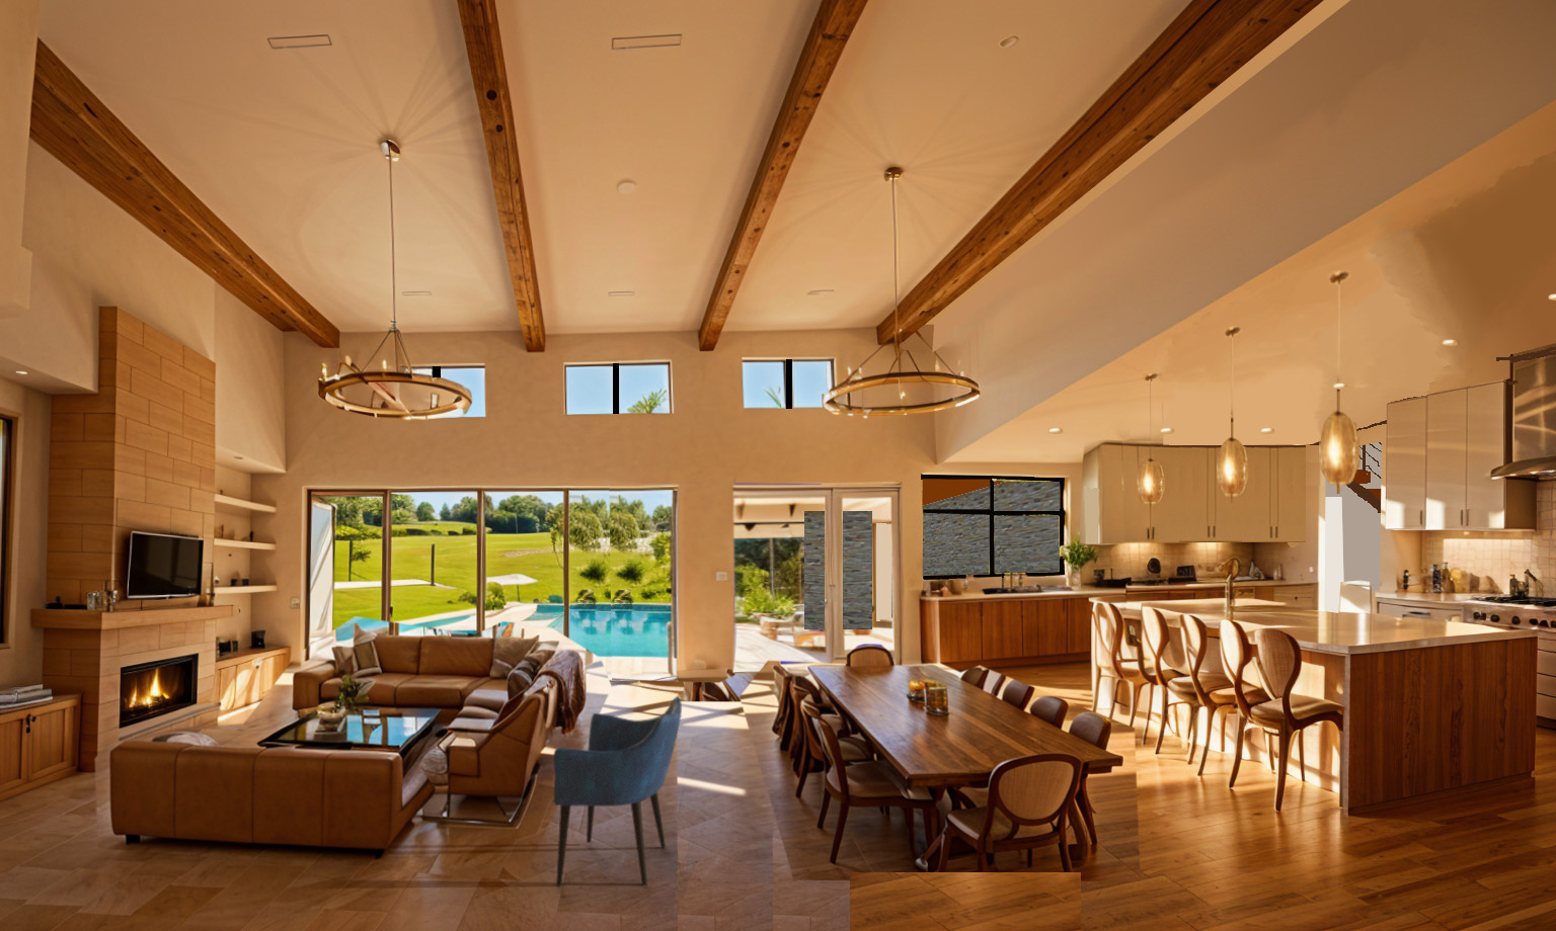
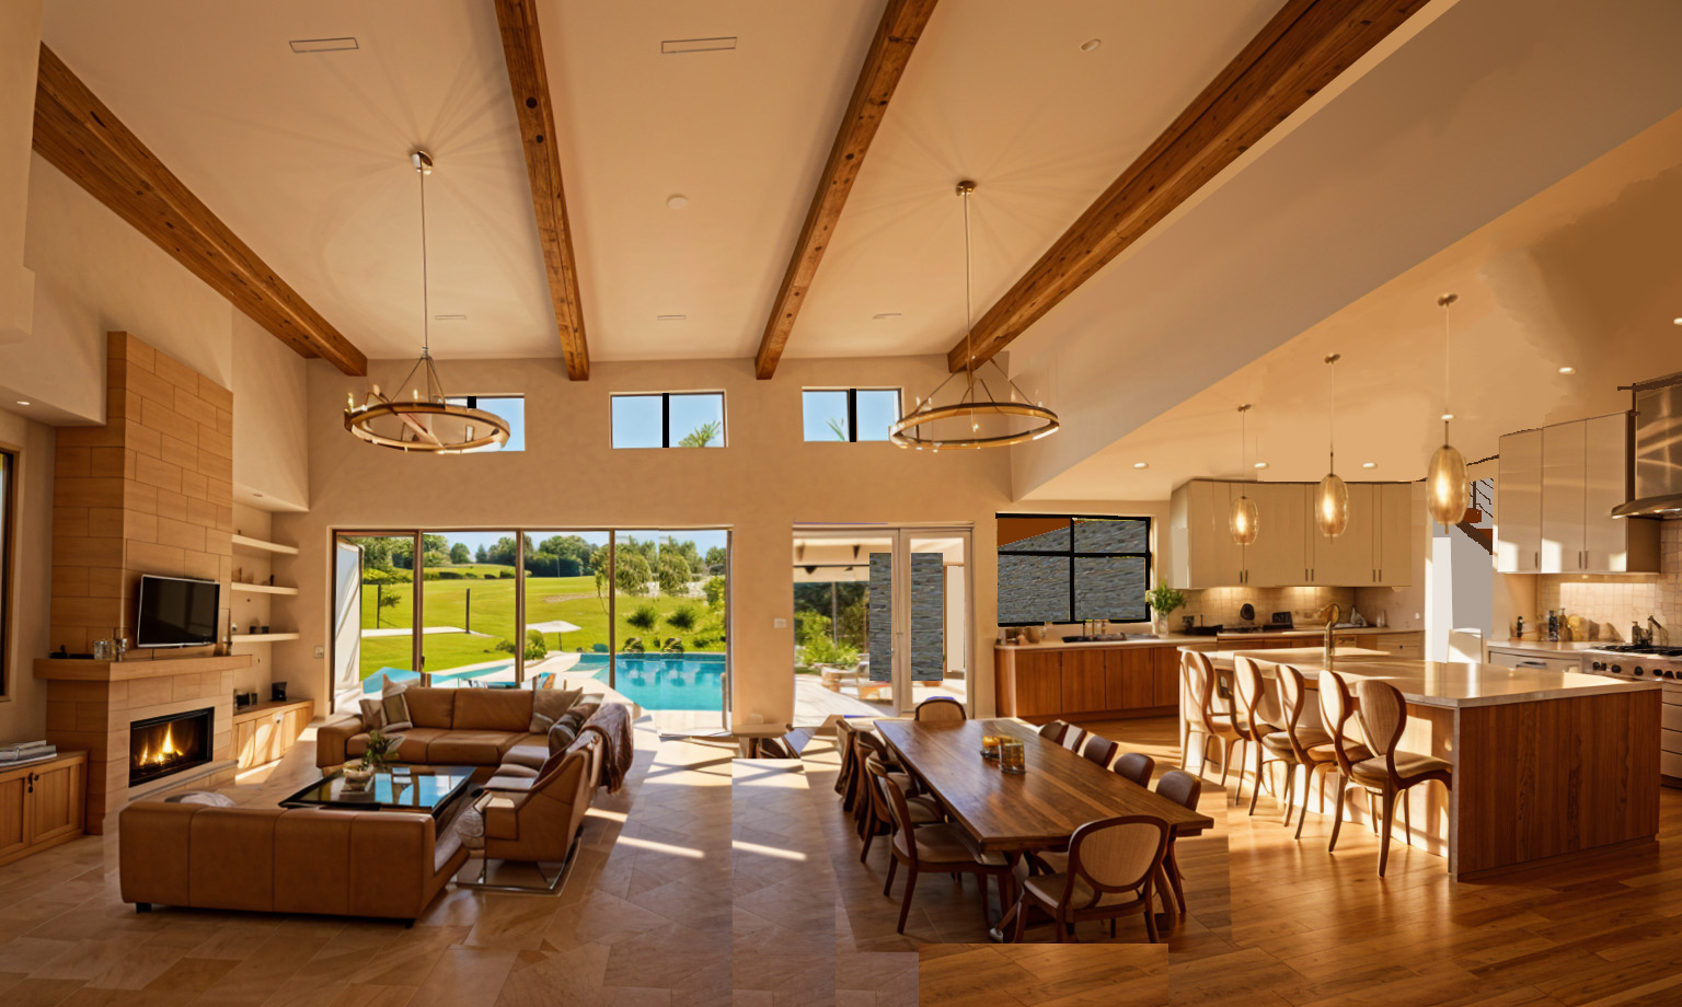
- armchair (626, 784)
